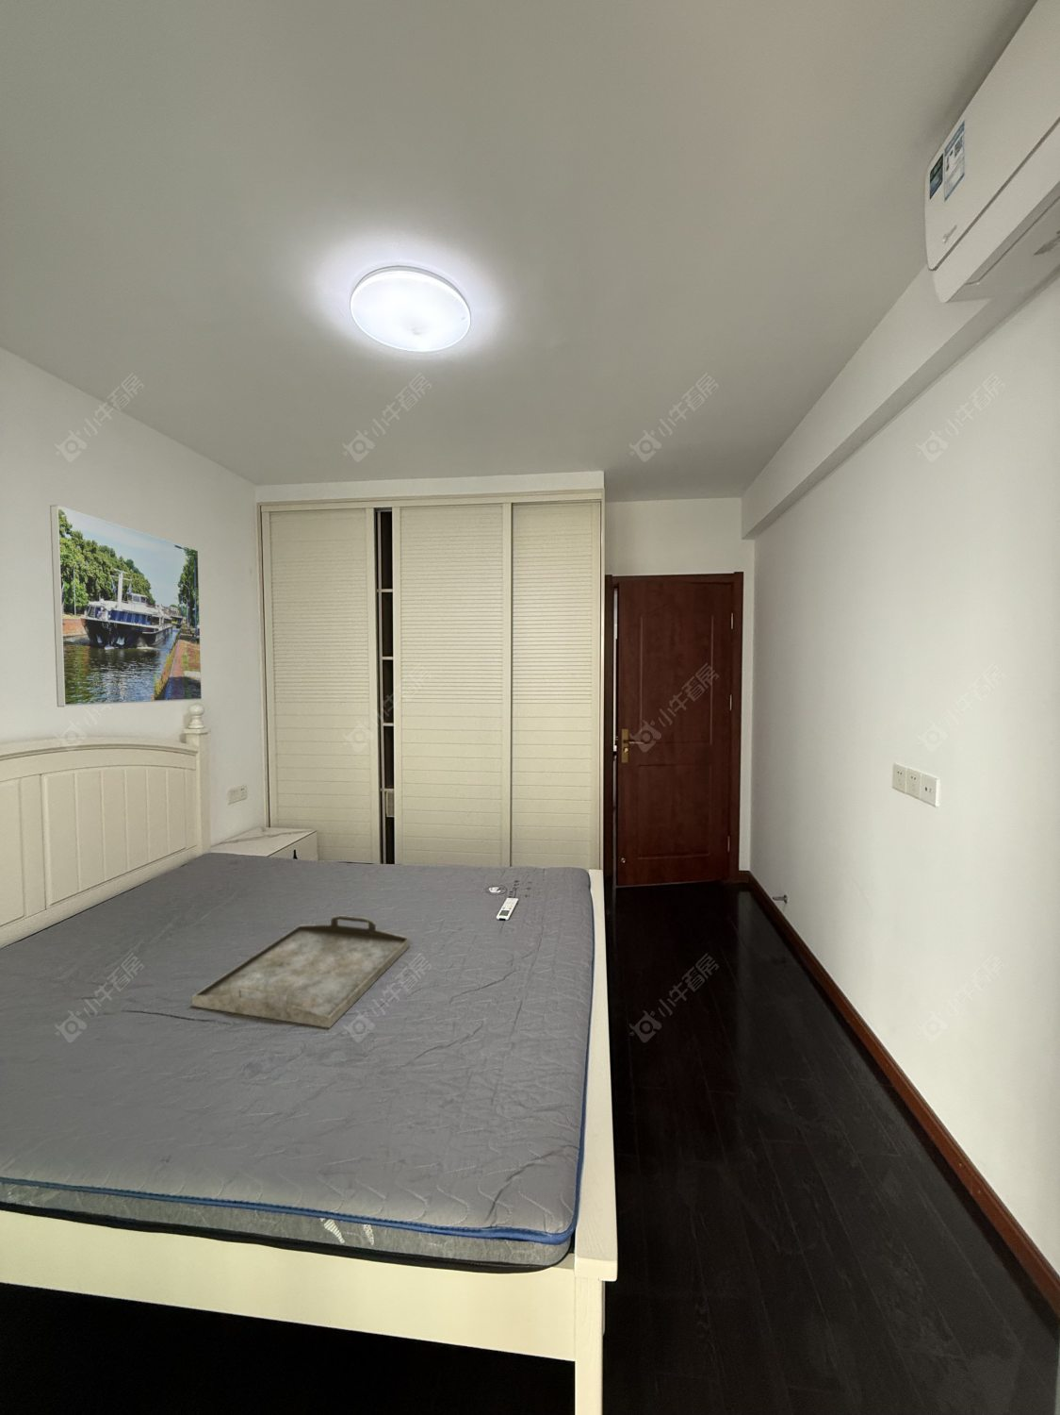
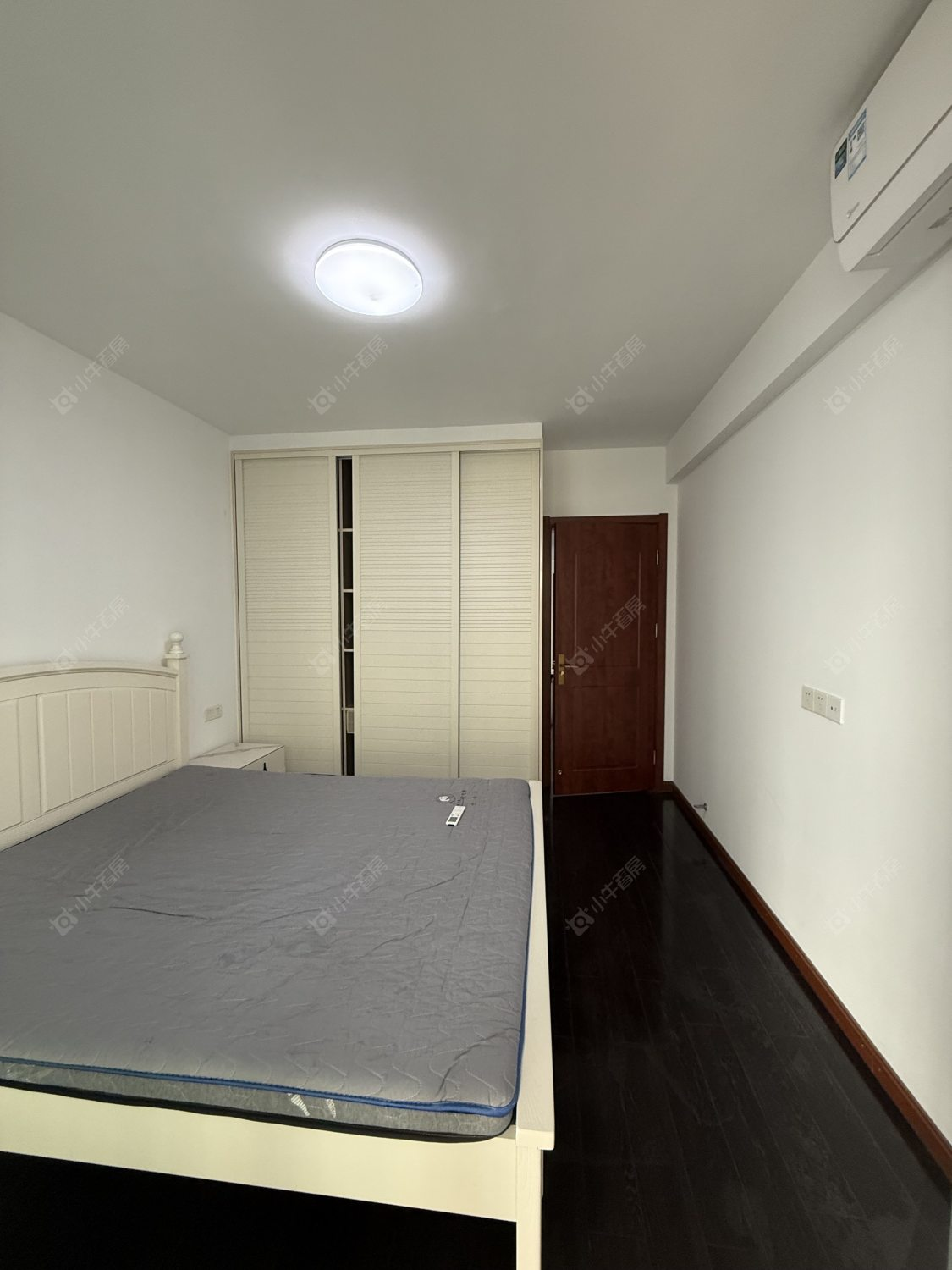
- serving tray (312, 959)
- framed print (137, 617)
